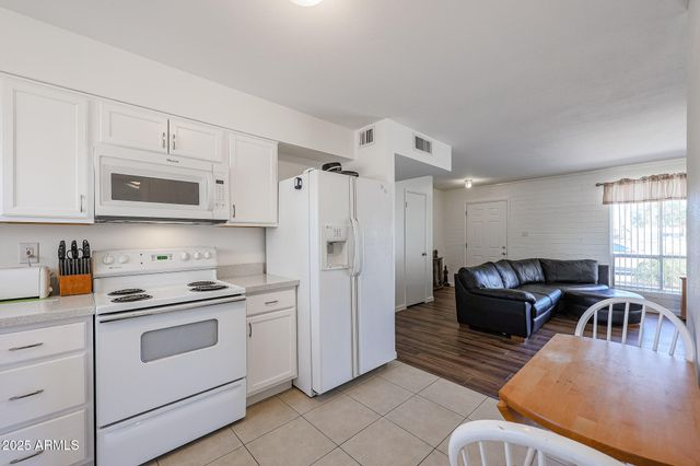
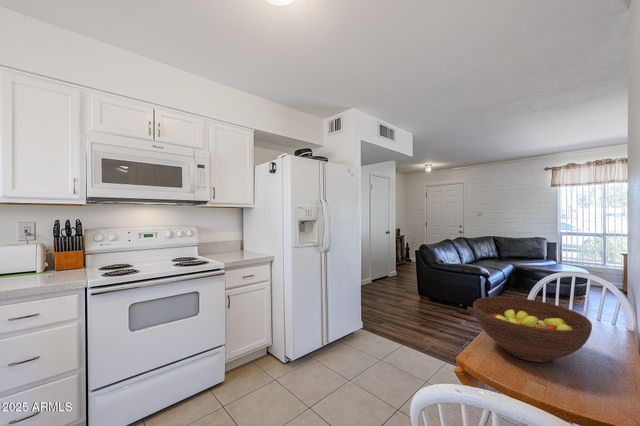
+ fruit bowl (526, 332)
